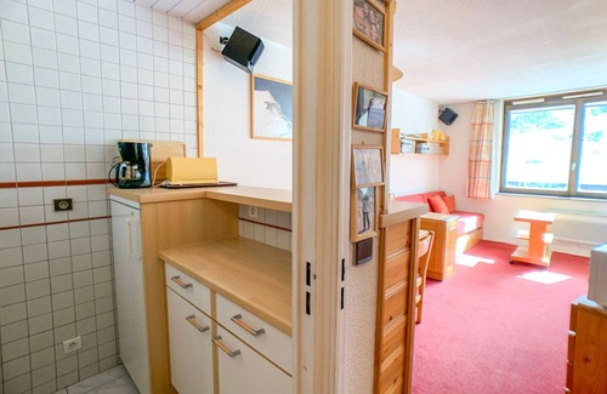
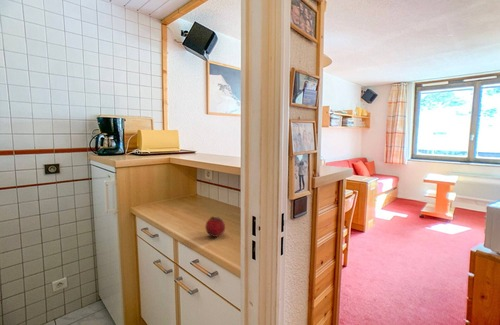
+ fruit (215, 225)
